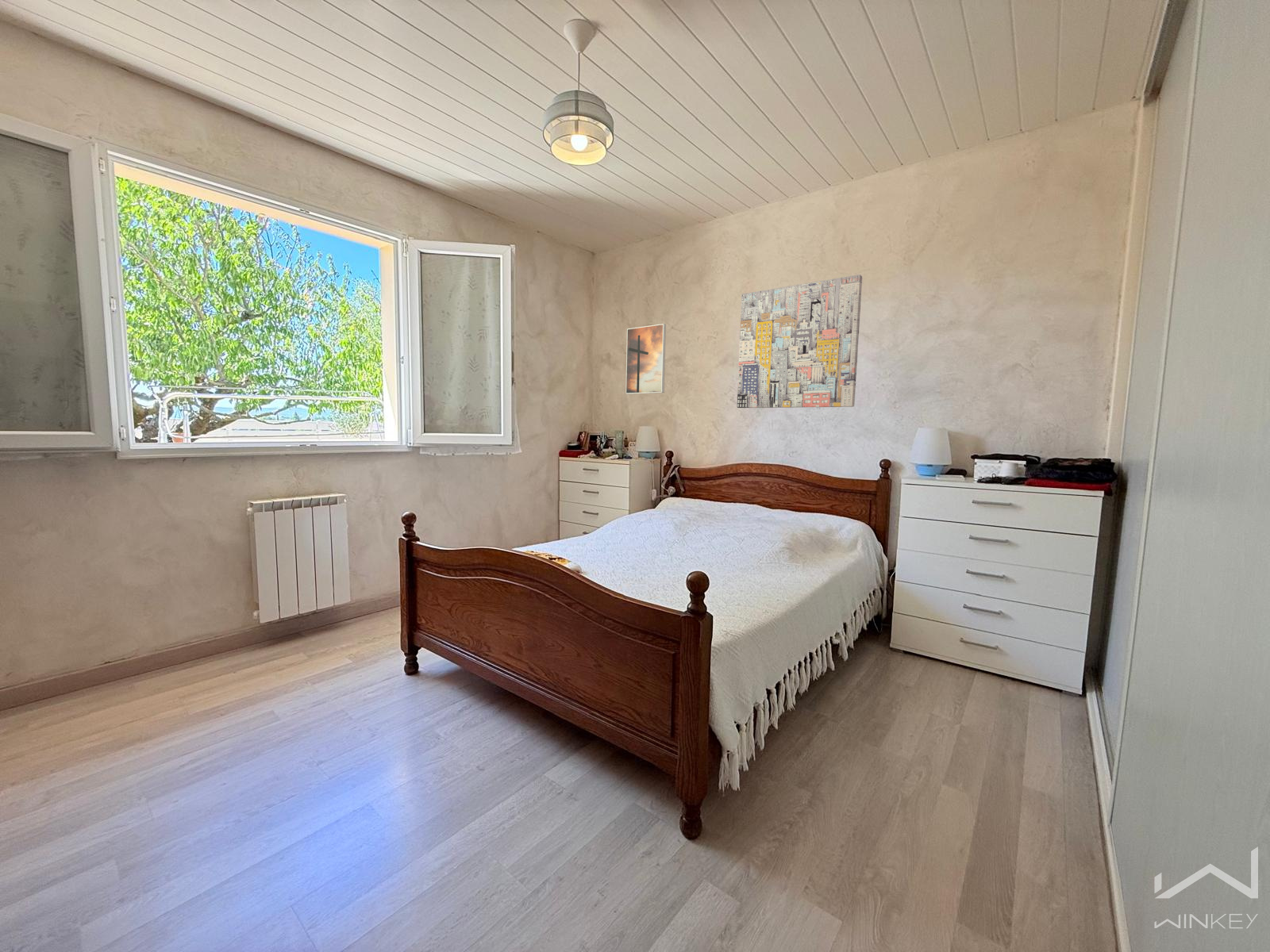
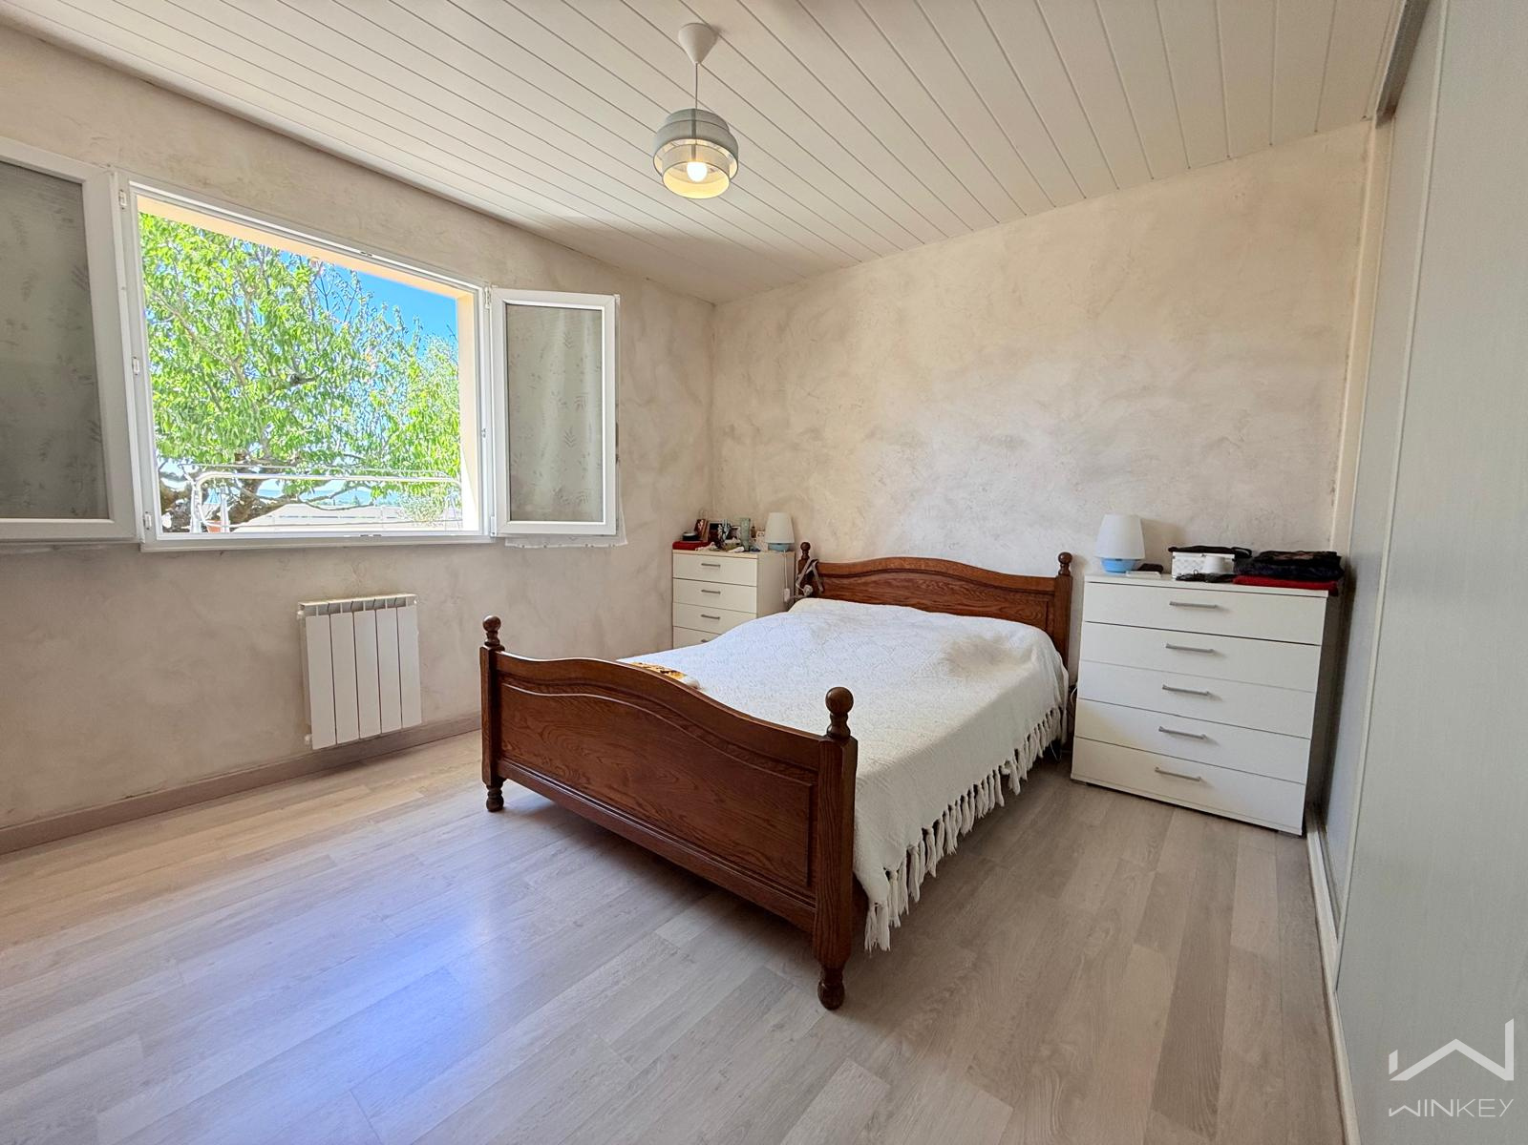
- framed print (645, 360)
- wall art (795, 347)
